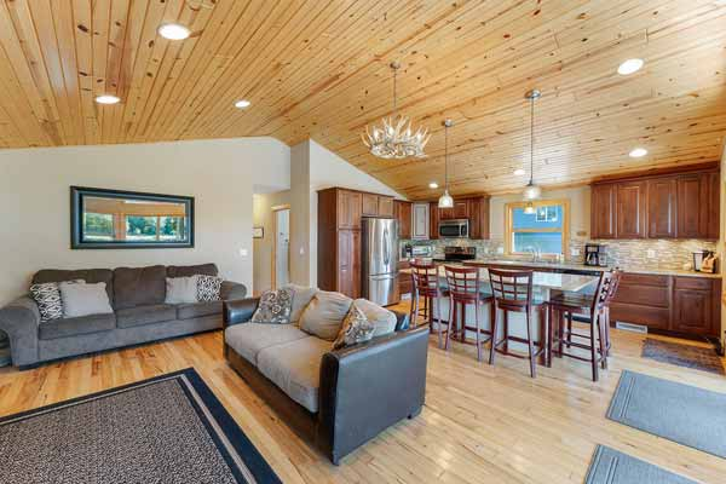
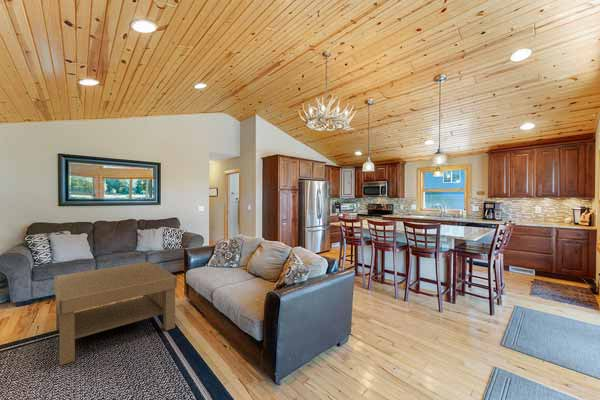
+ coffee table (115, 301)
